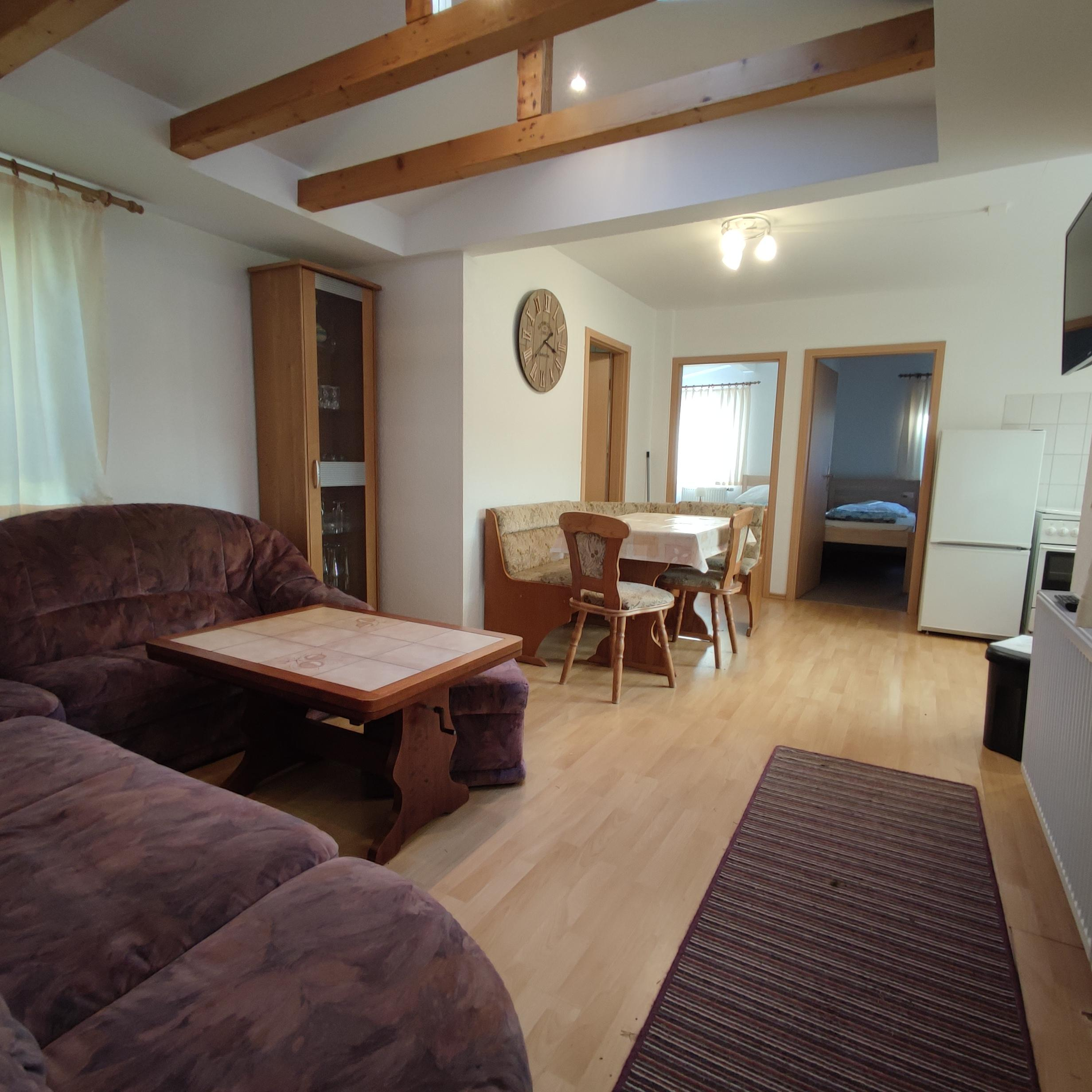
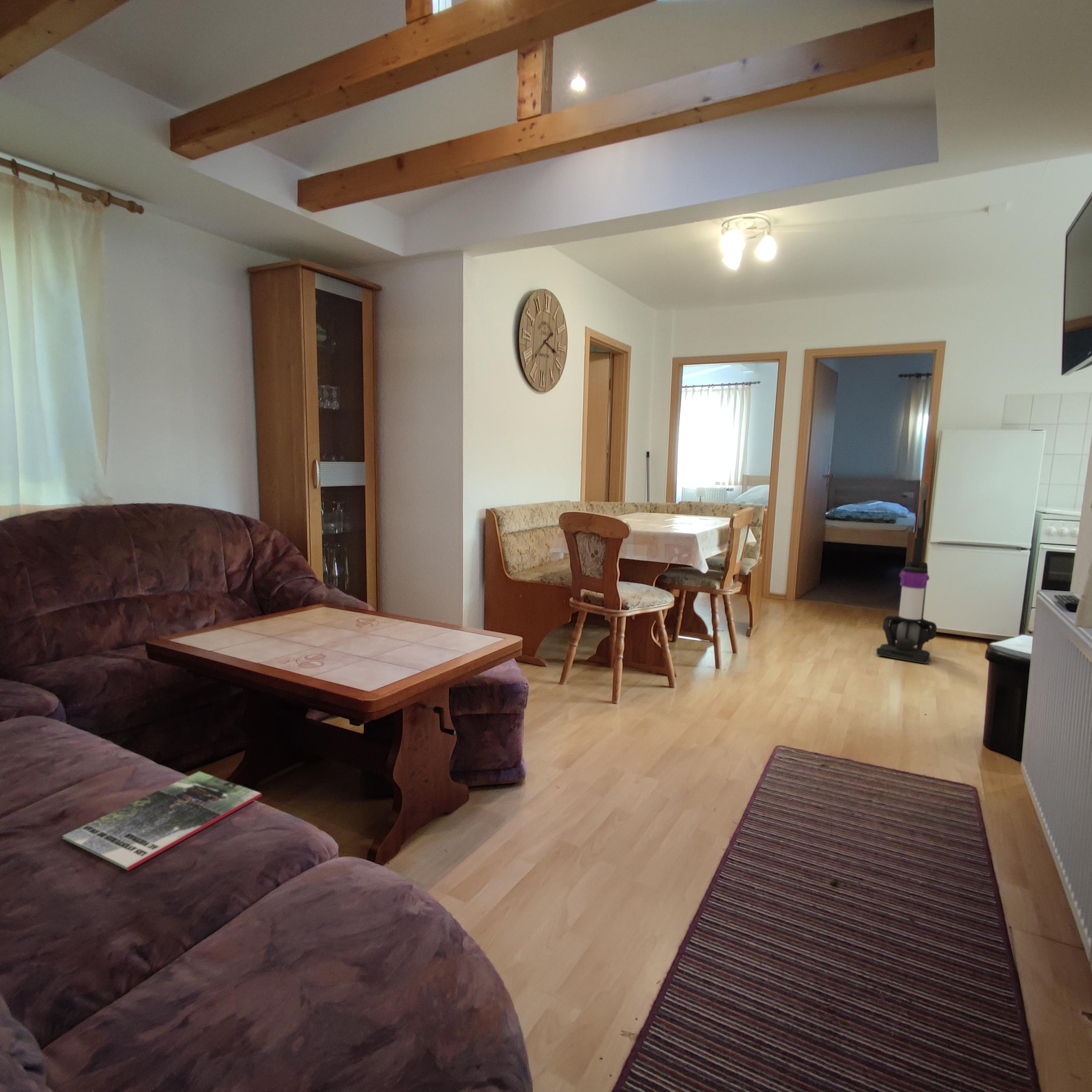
+ vacuum cleaner (914, 570)
+ magazine (168, 814)
